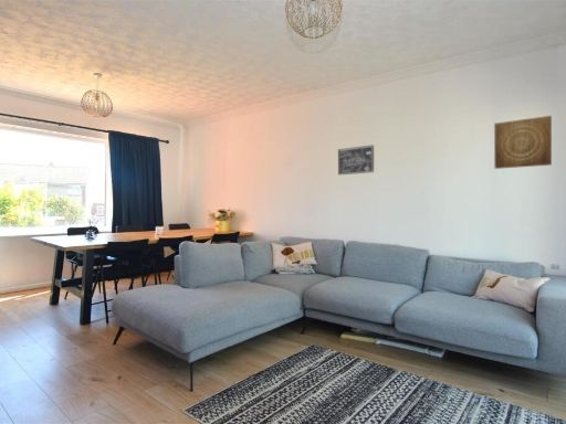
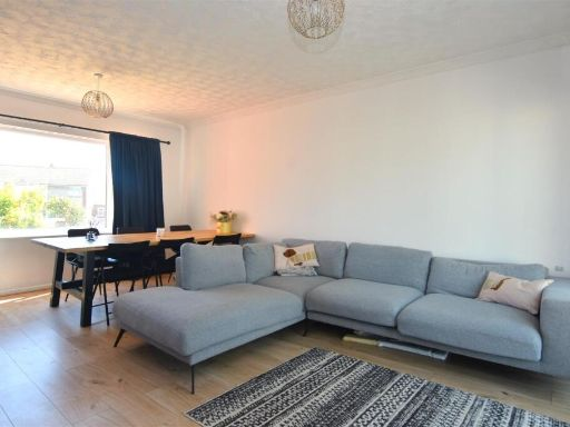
- wall art (355, 160)
- wall art (522, 142)
